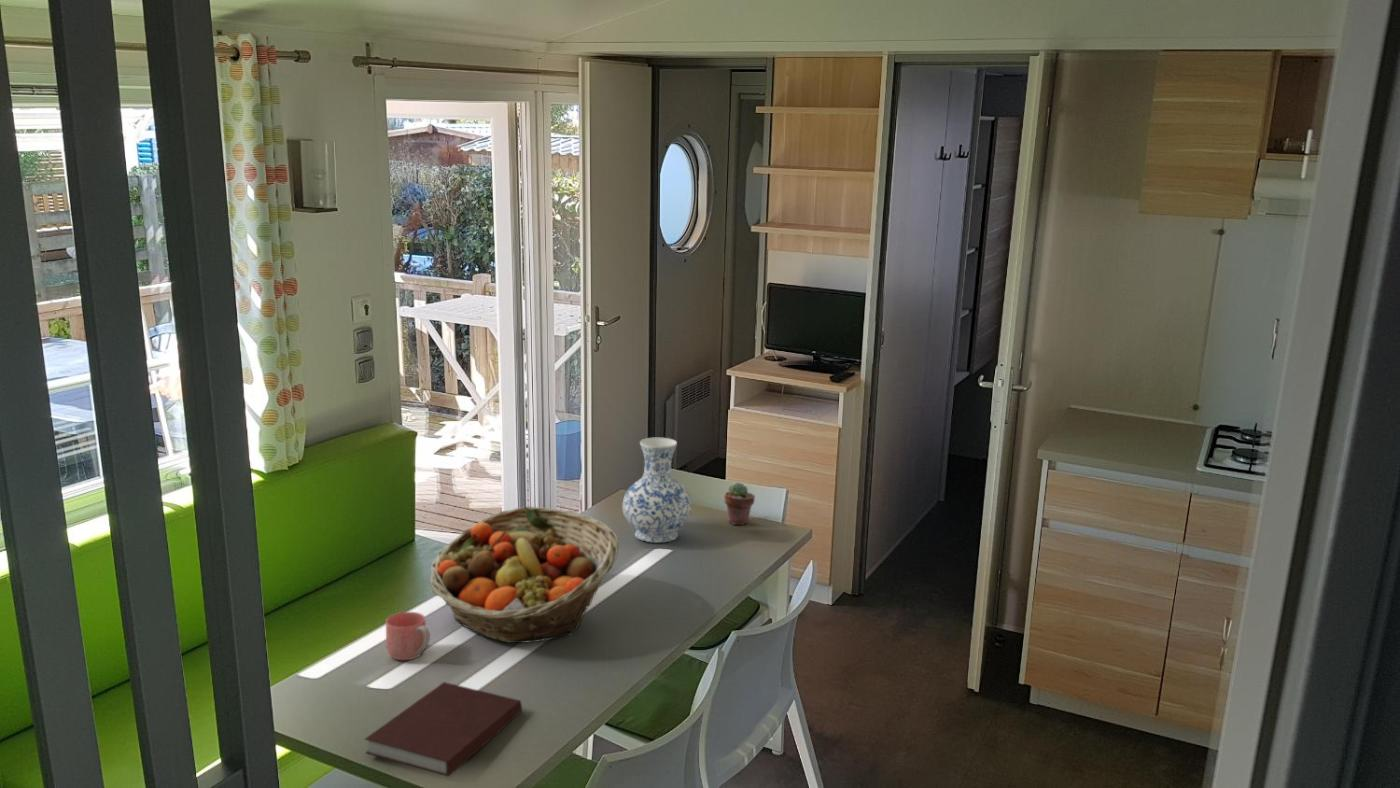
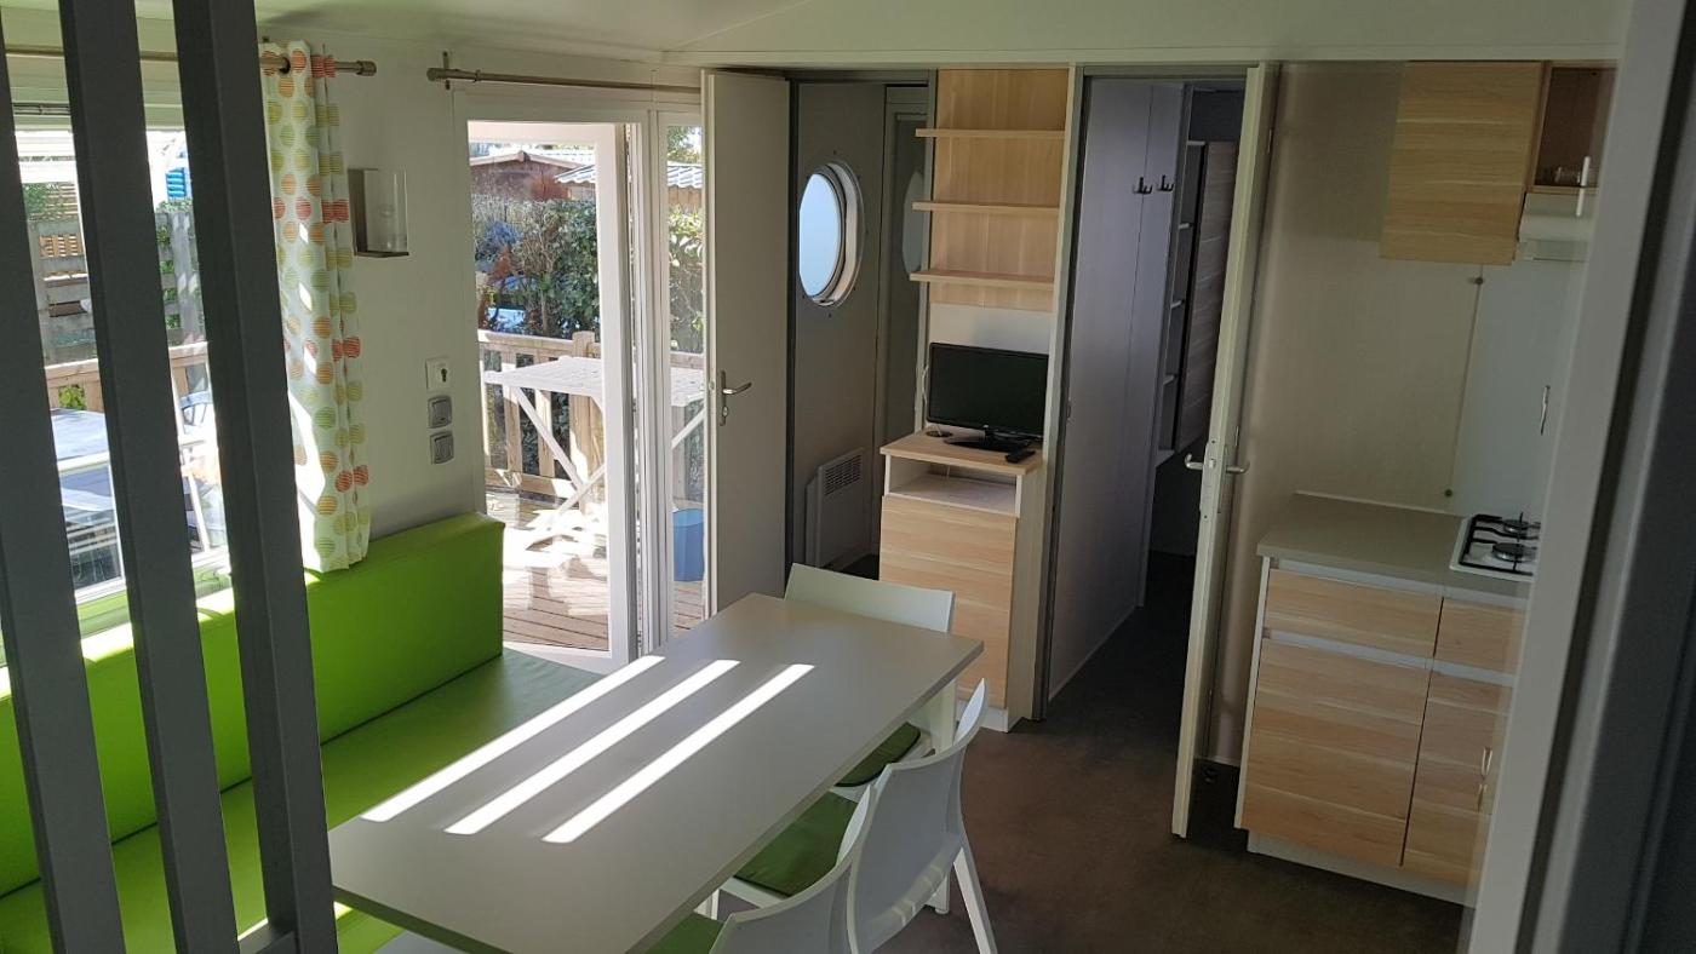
- vase (657, 489)
- fruit basket (524, 572)
- notebook (446, 726)
- mug (410, 638)
- potted succulent (739, 502)
